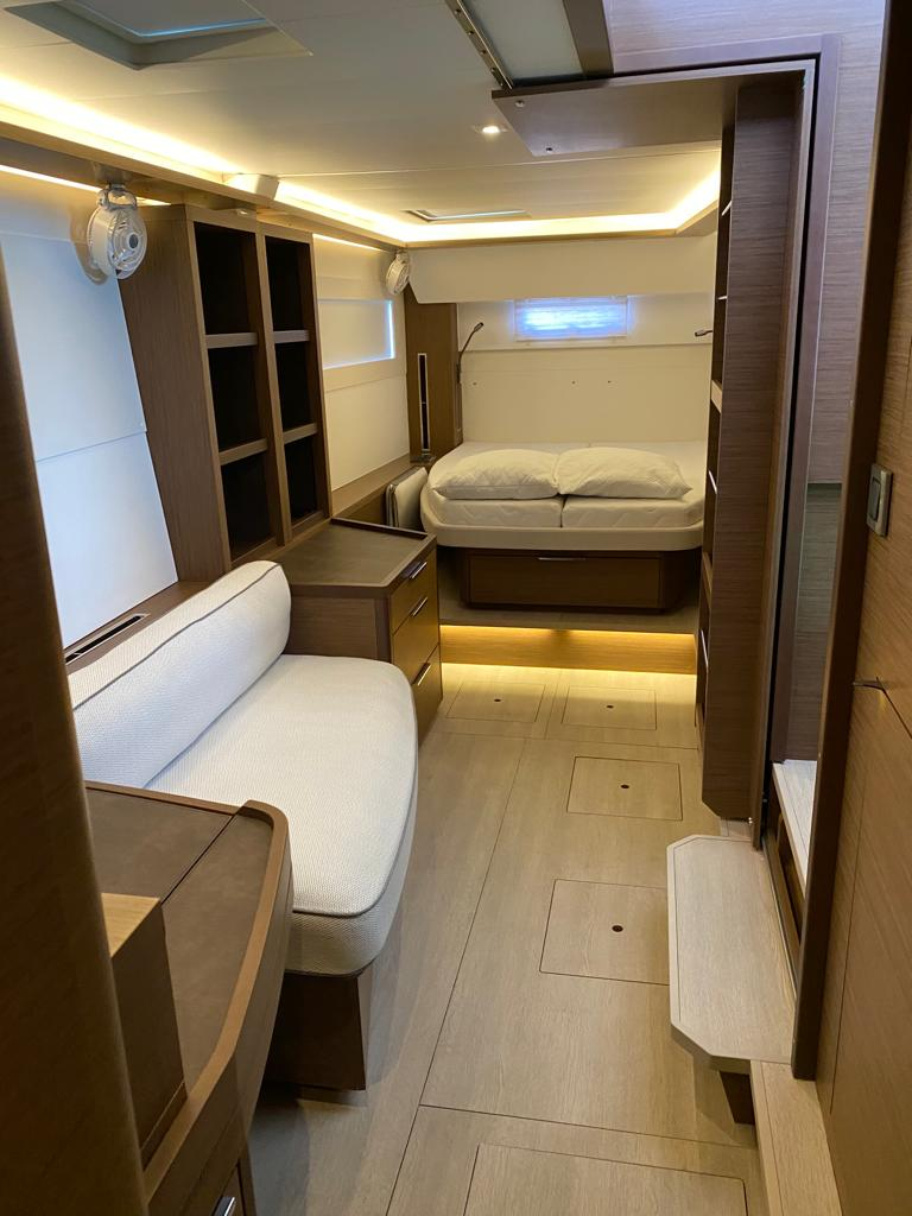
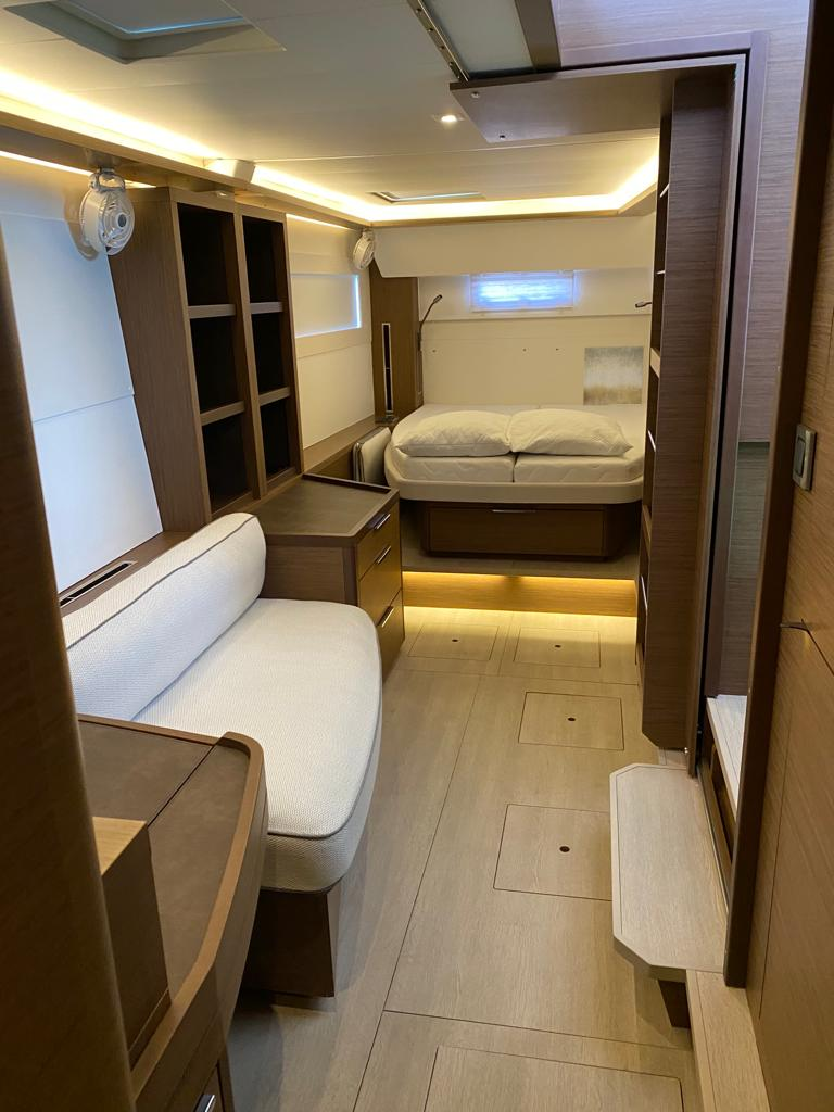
+ wall art (612, 376)
